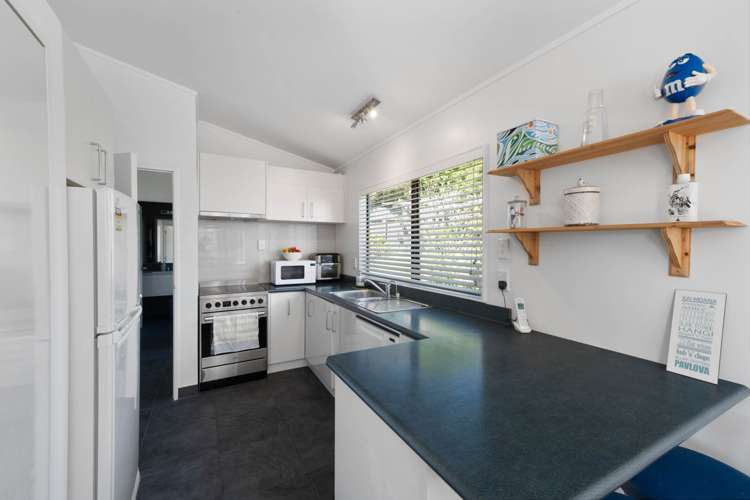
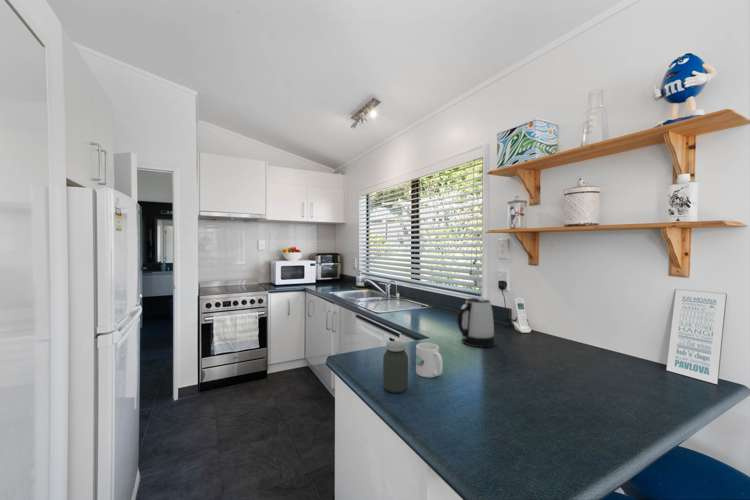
+ jar (395, 366)
+ kettle (474, 320)
+ mug (430, 361)
